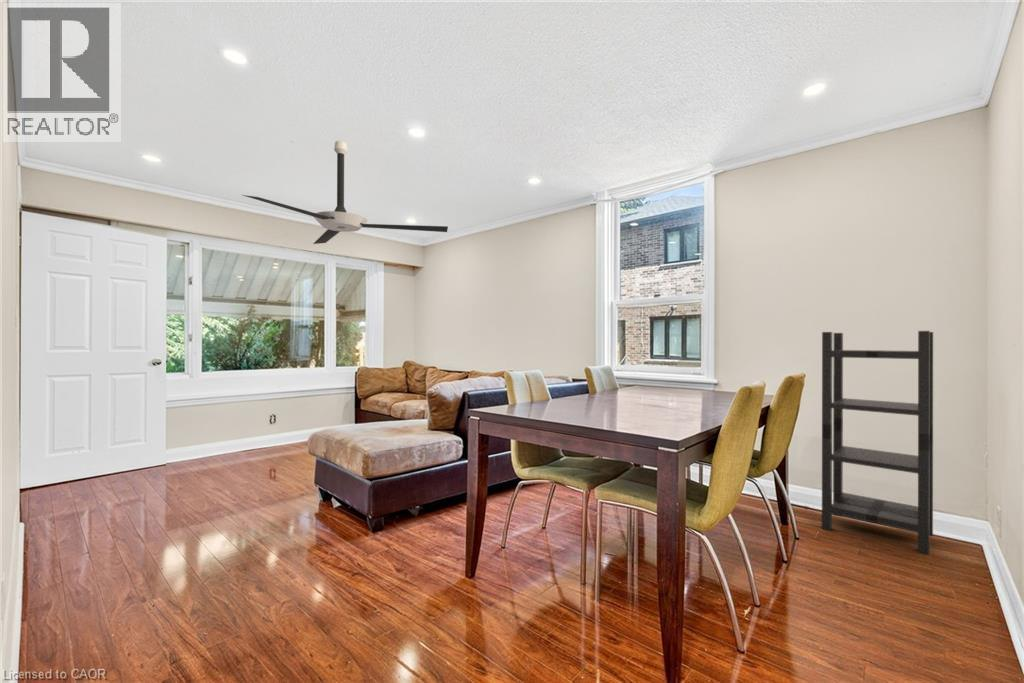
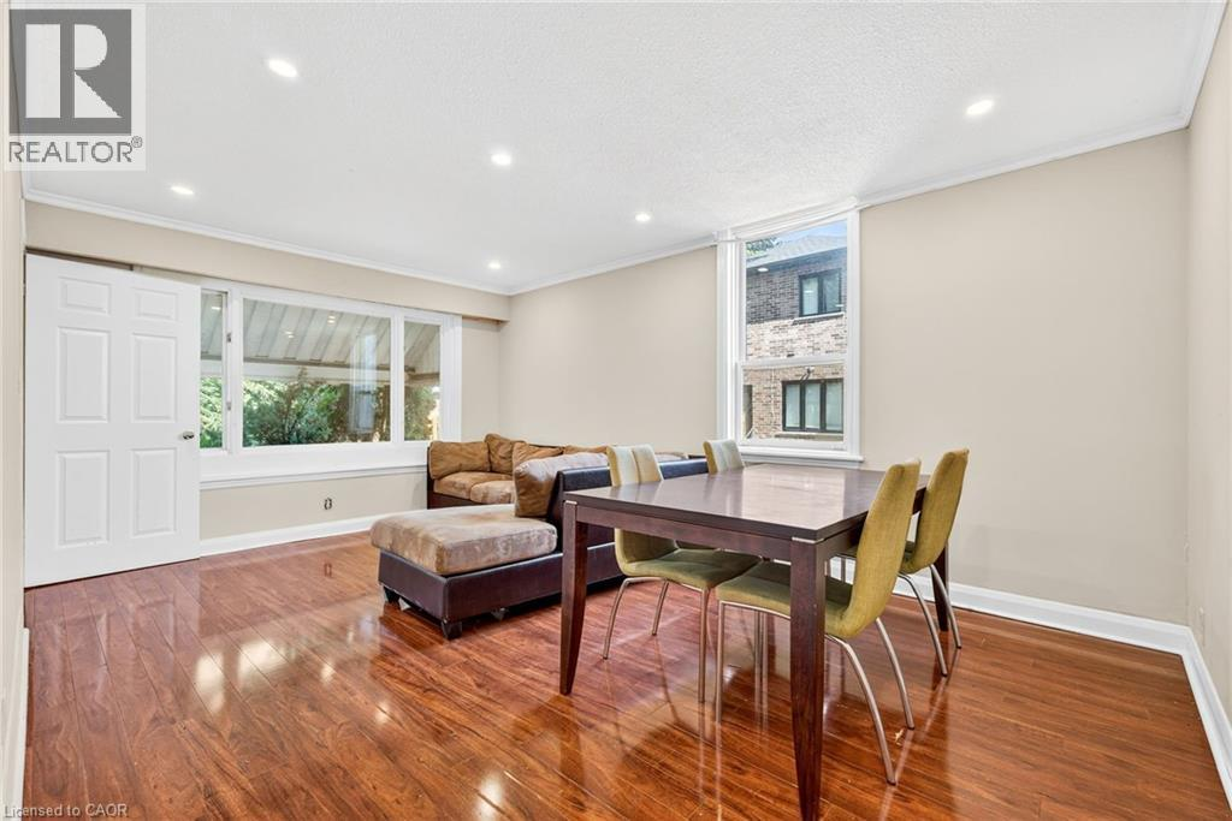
- shelving unit (876, 450)
- ceiling fan (343, 190)
